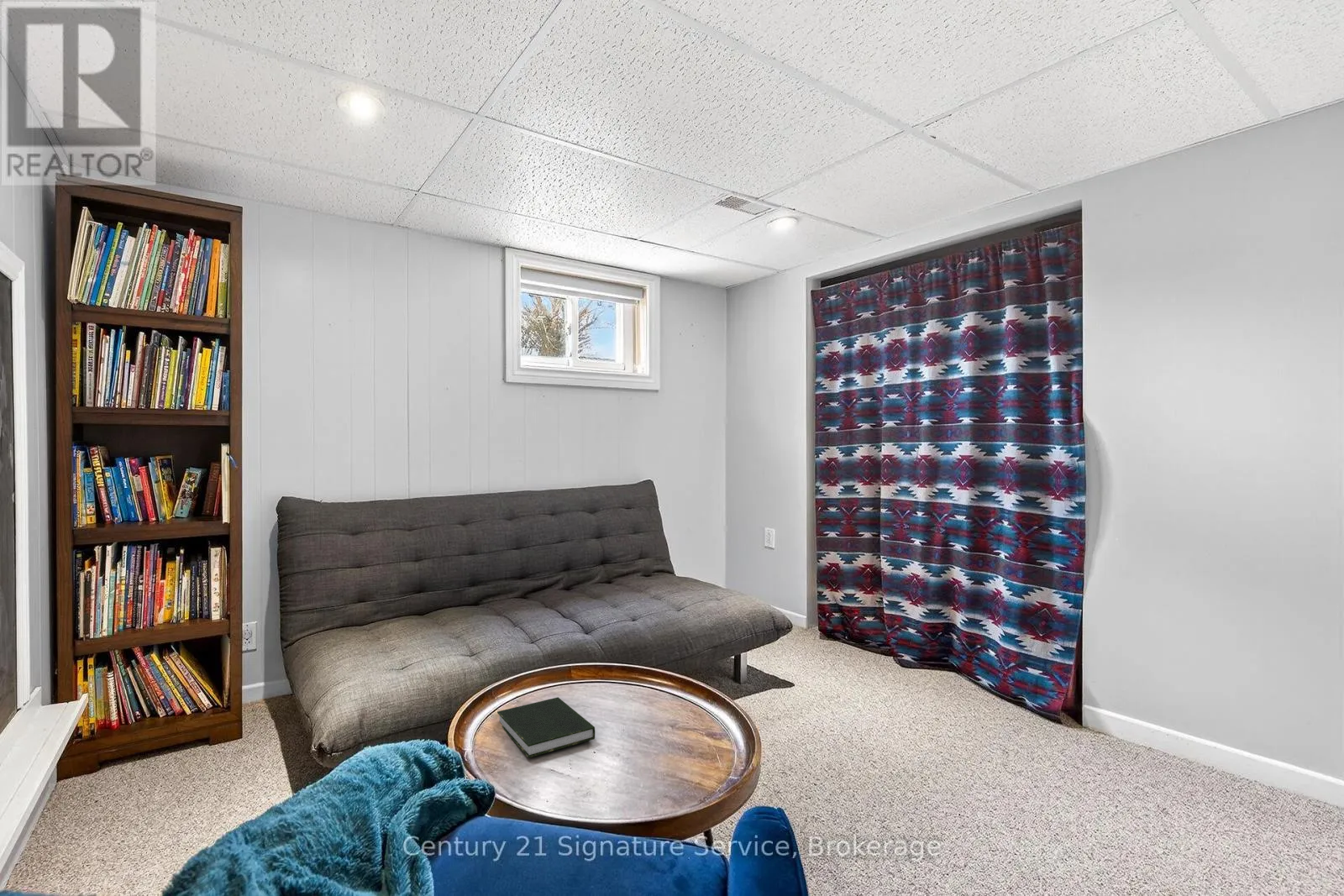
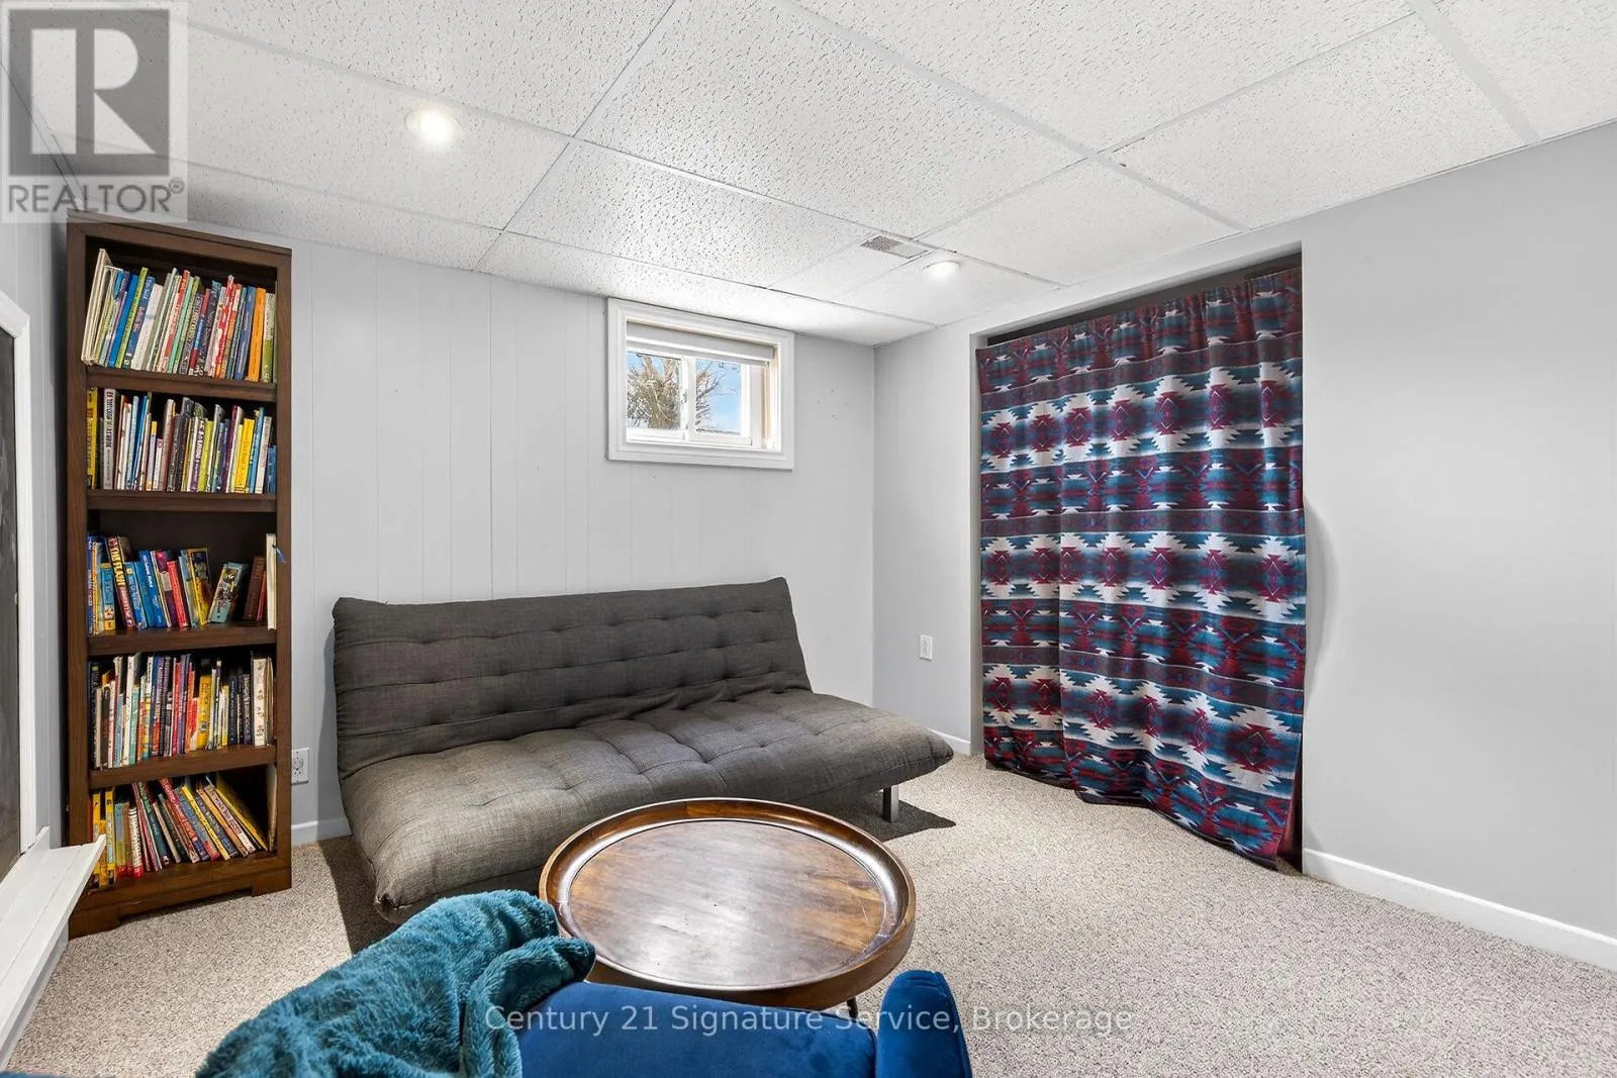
- book (544, 725)
